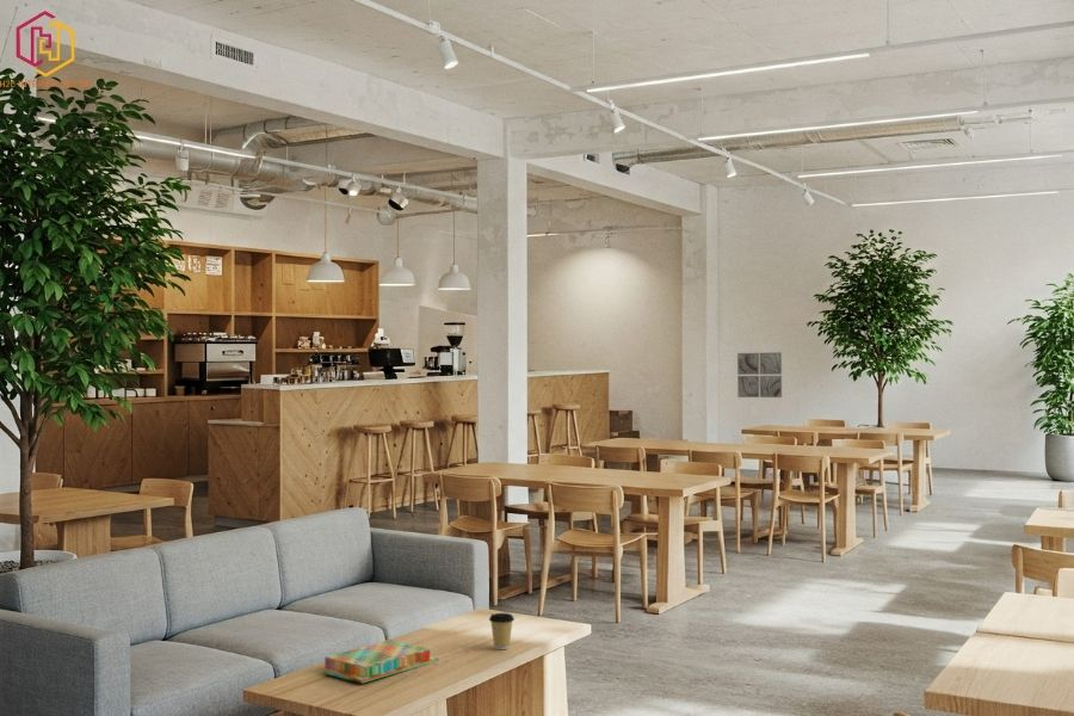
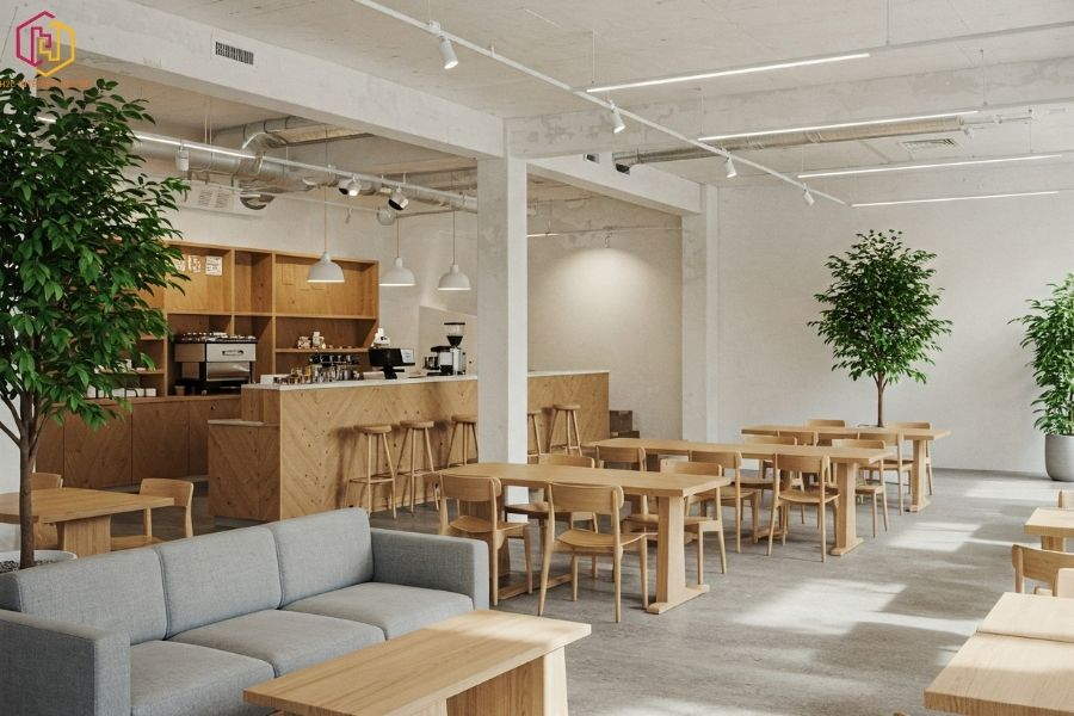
- board game (379, 659)
- coffee cup (501, 630)
- wall art (758, 374)
